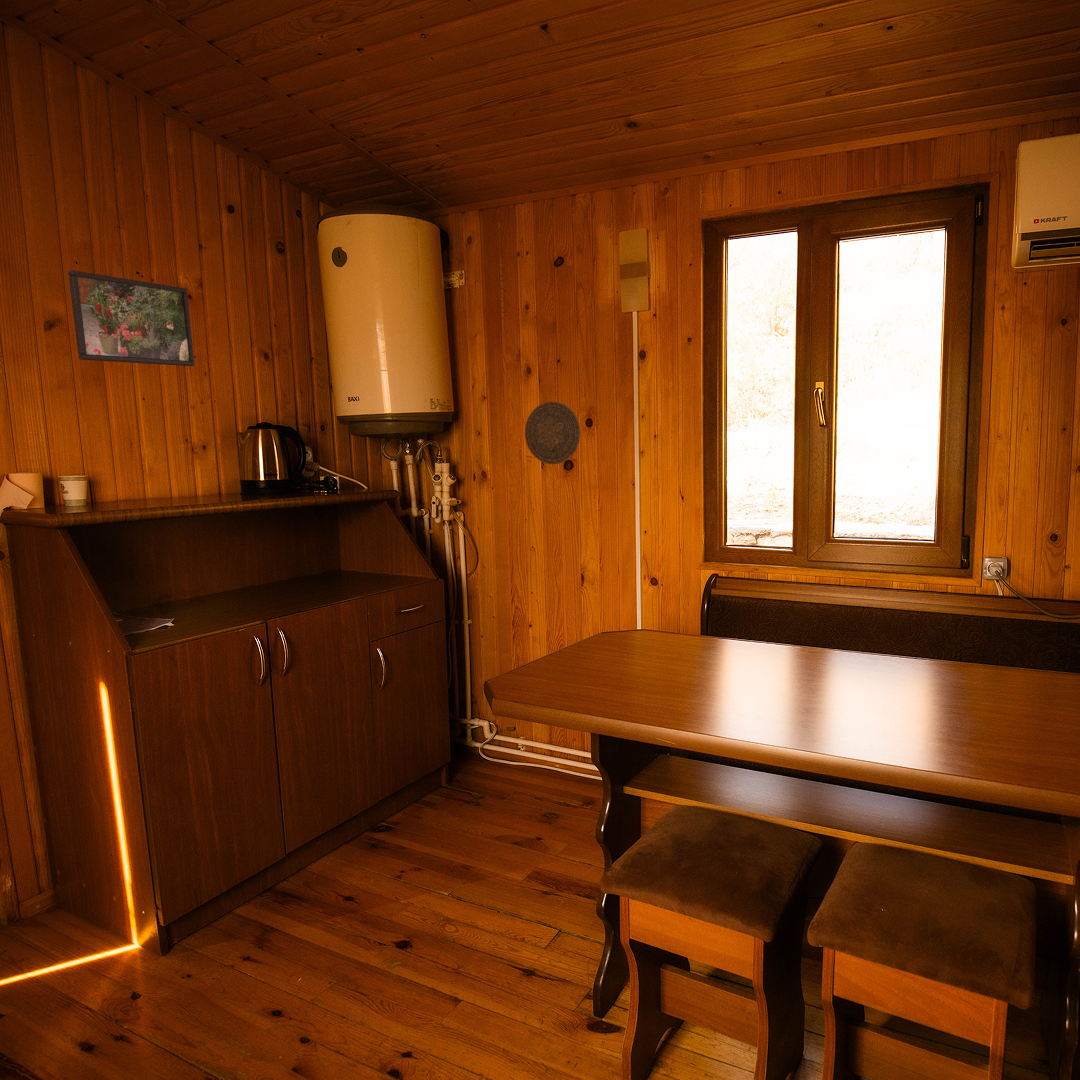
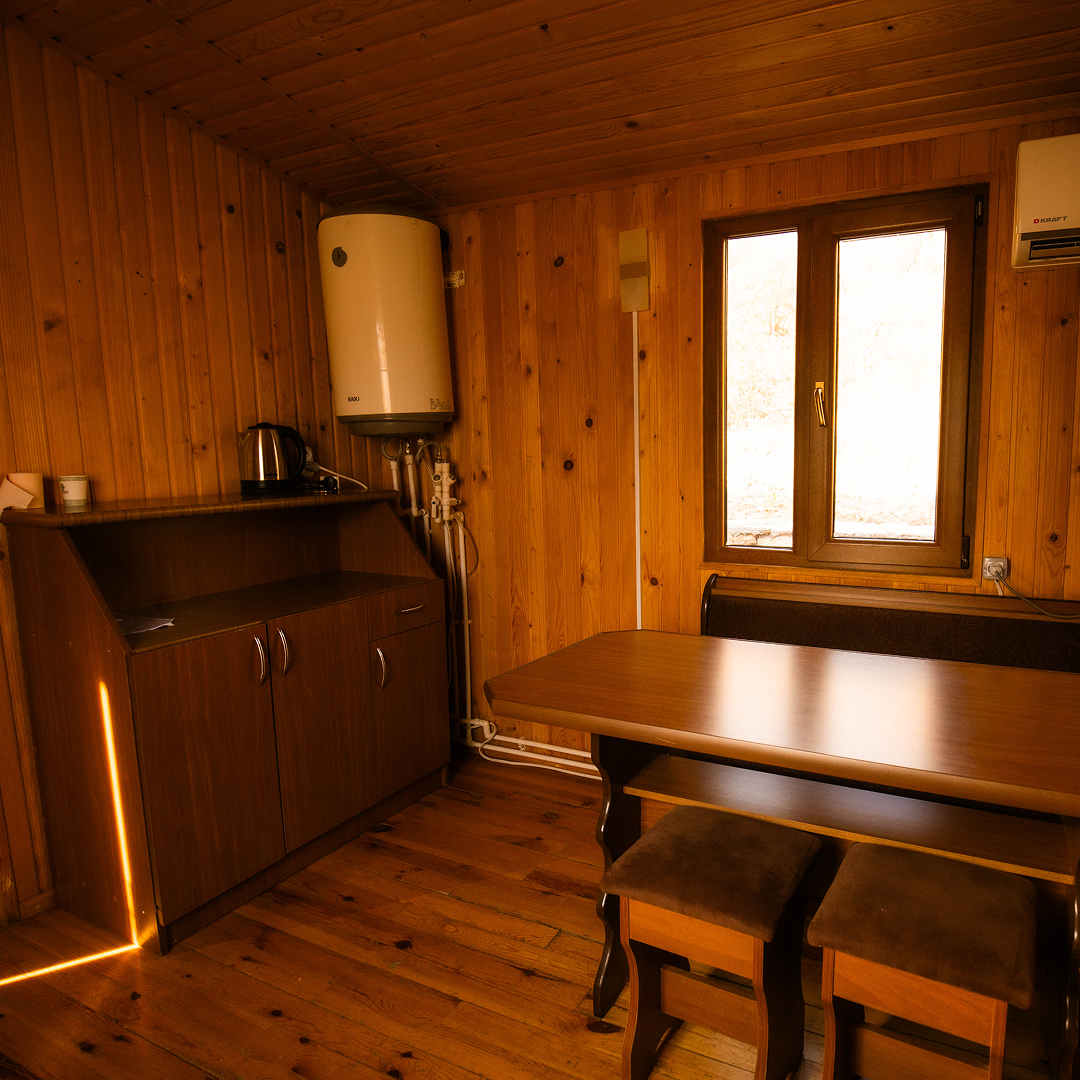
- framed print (135, 321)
- decorative plate (551, 433)
